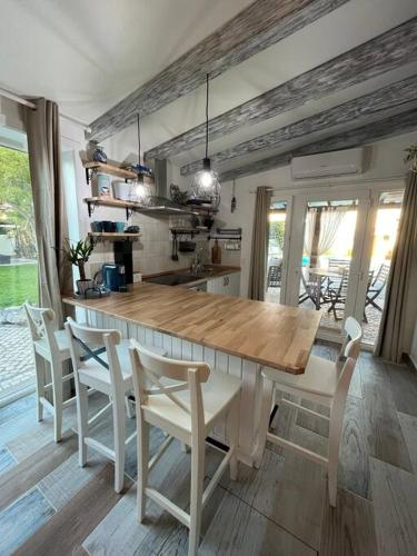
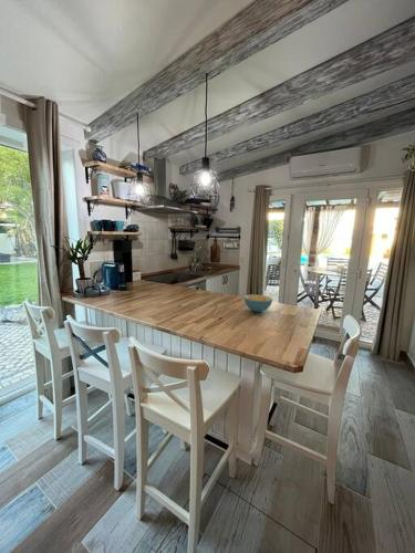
+ cereal bowl (257, 304)
